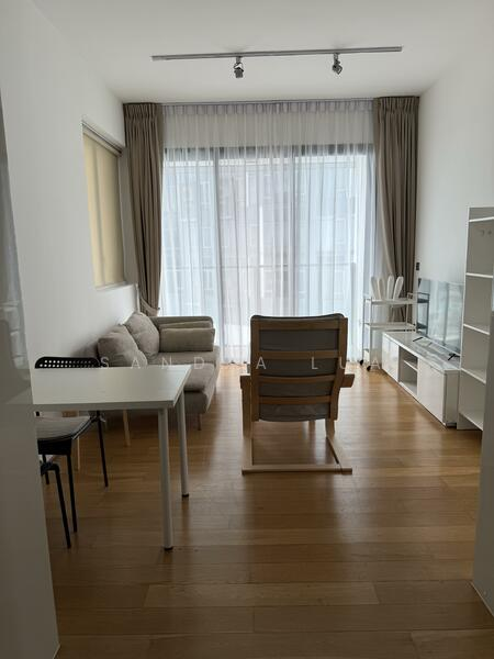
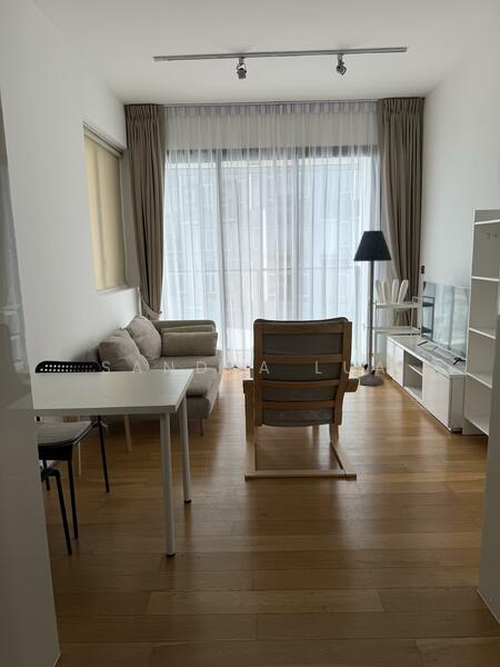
+ floor lamp (371, 308)
